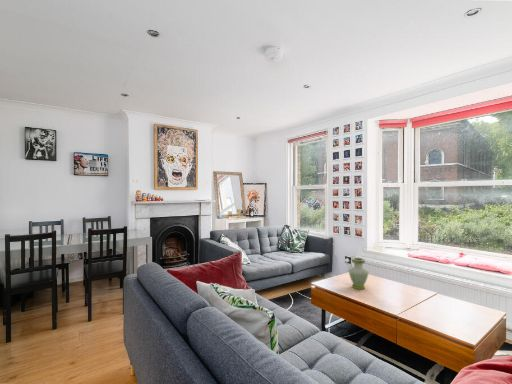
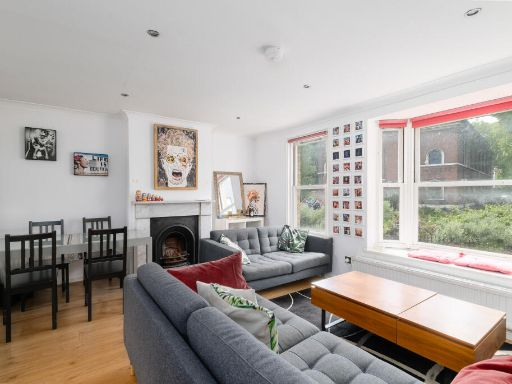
- vase (358, 273)
